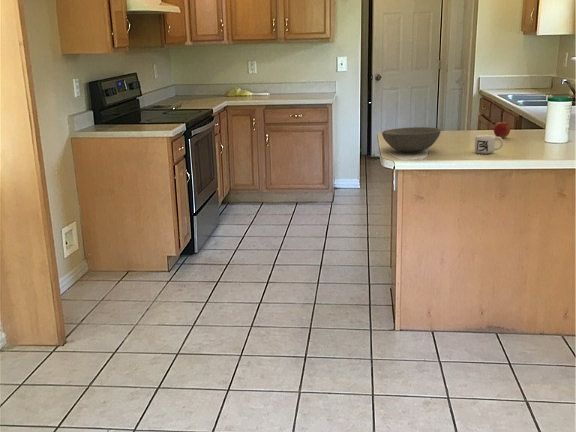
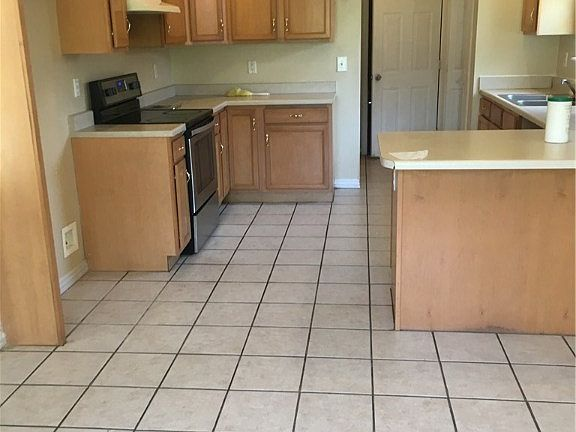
- apple (502, 129)
- bowl (410, 140)
- mug (489, 144)
